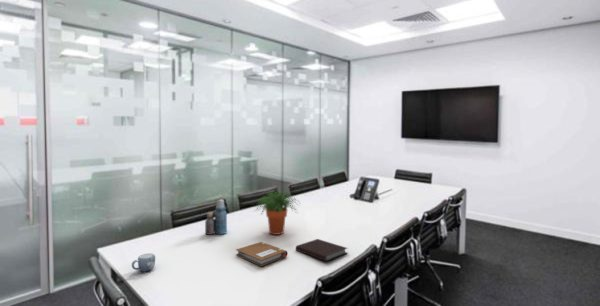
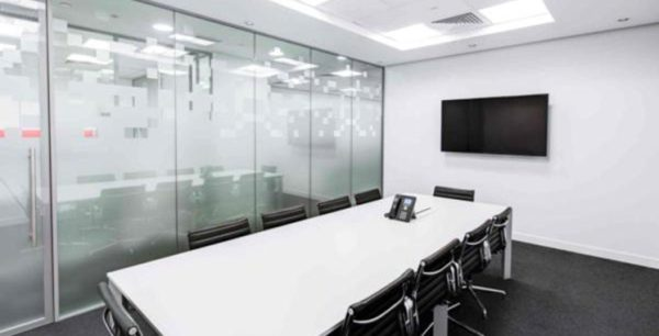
- bottle (216, 216)
- potted plant (276, 211)
- notebook (262, 252)
- notebook (321, 249)
- mug (143, 263)
